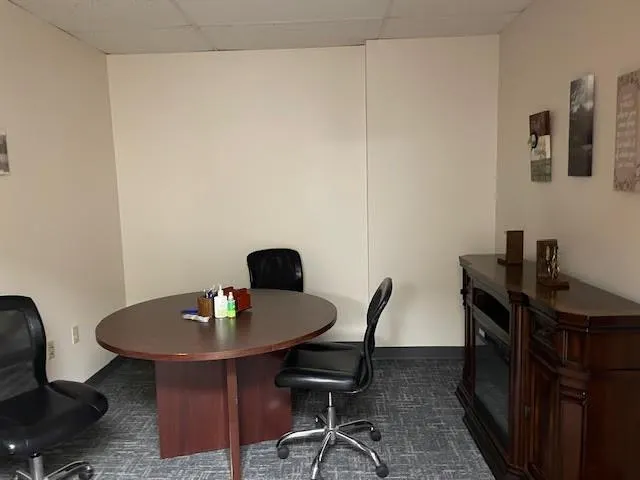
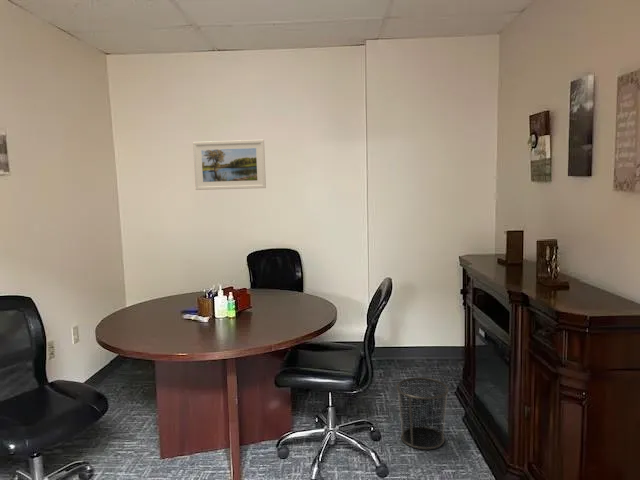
+ waste bin (422, 413)
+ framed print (229, 165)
